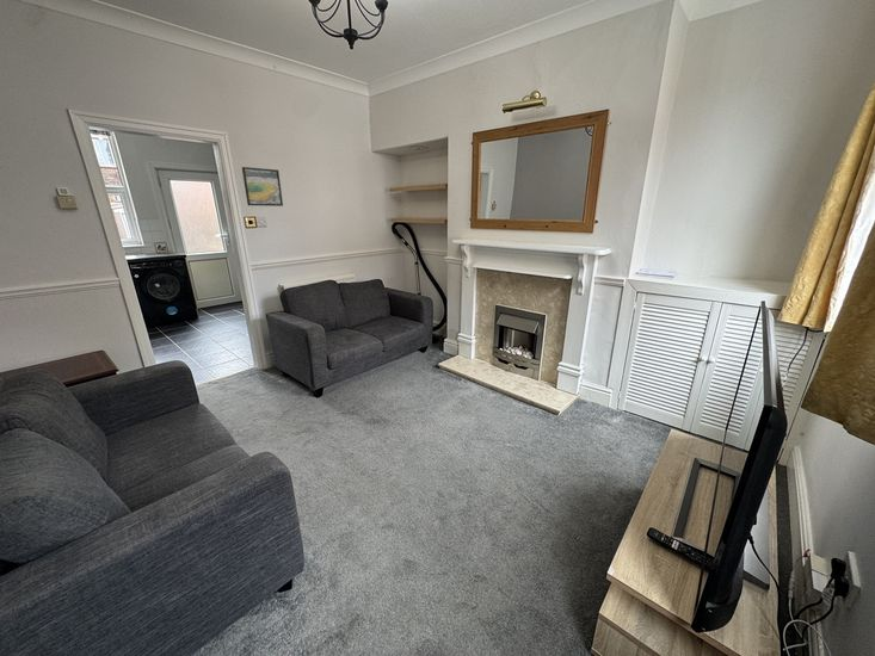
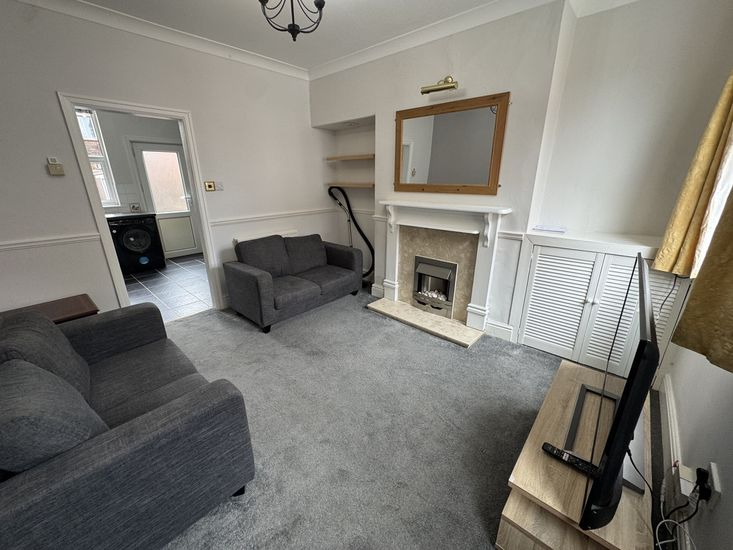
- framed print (263, 187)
